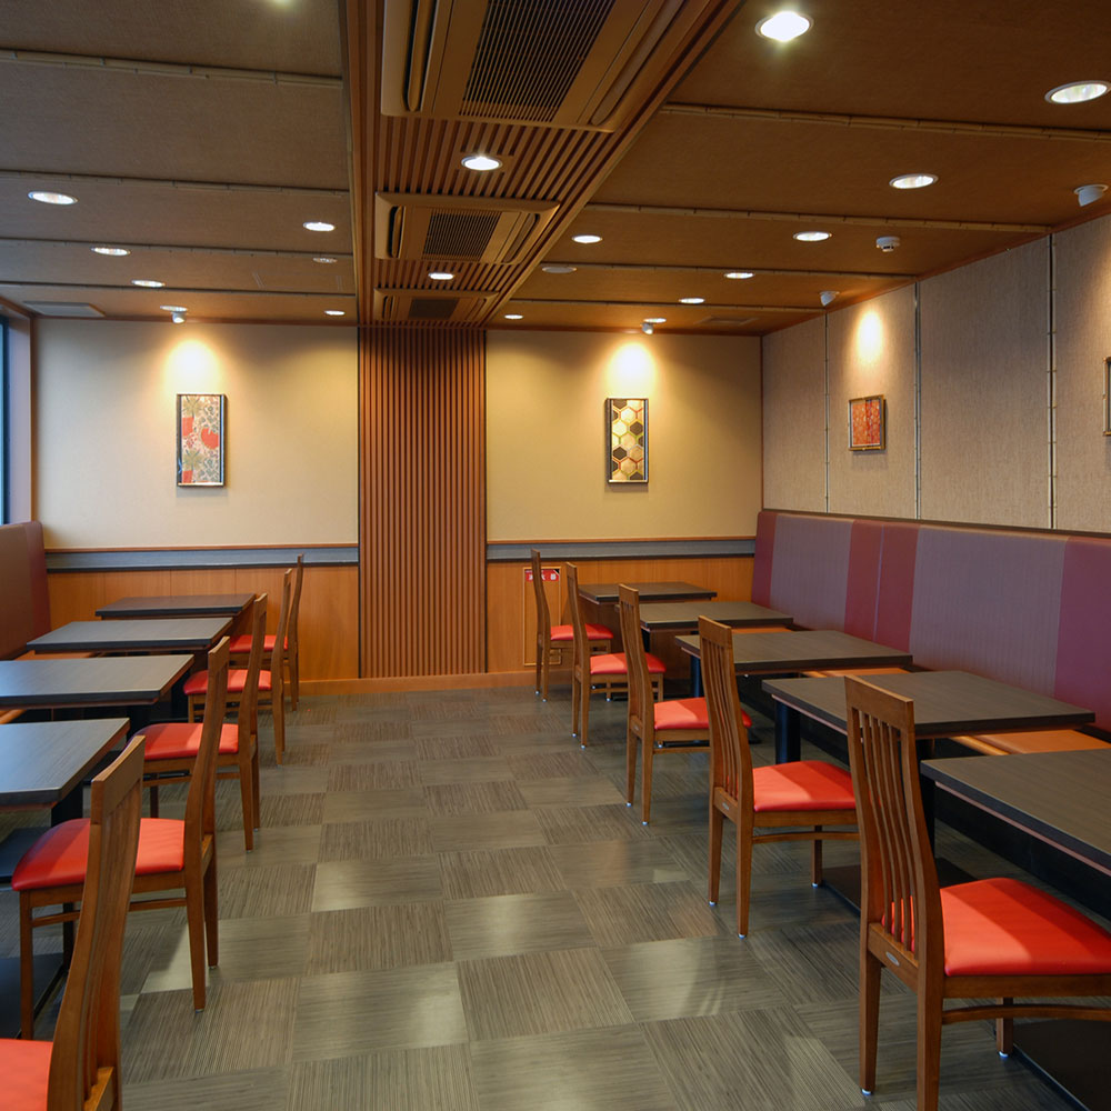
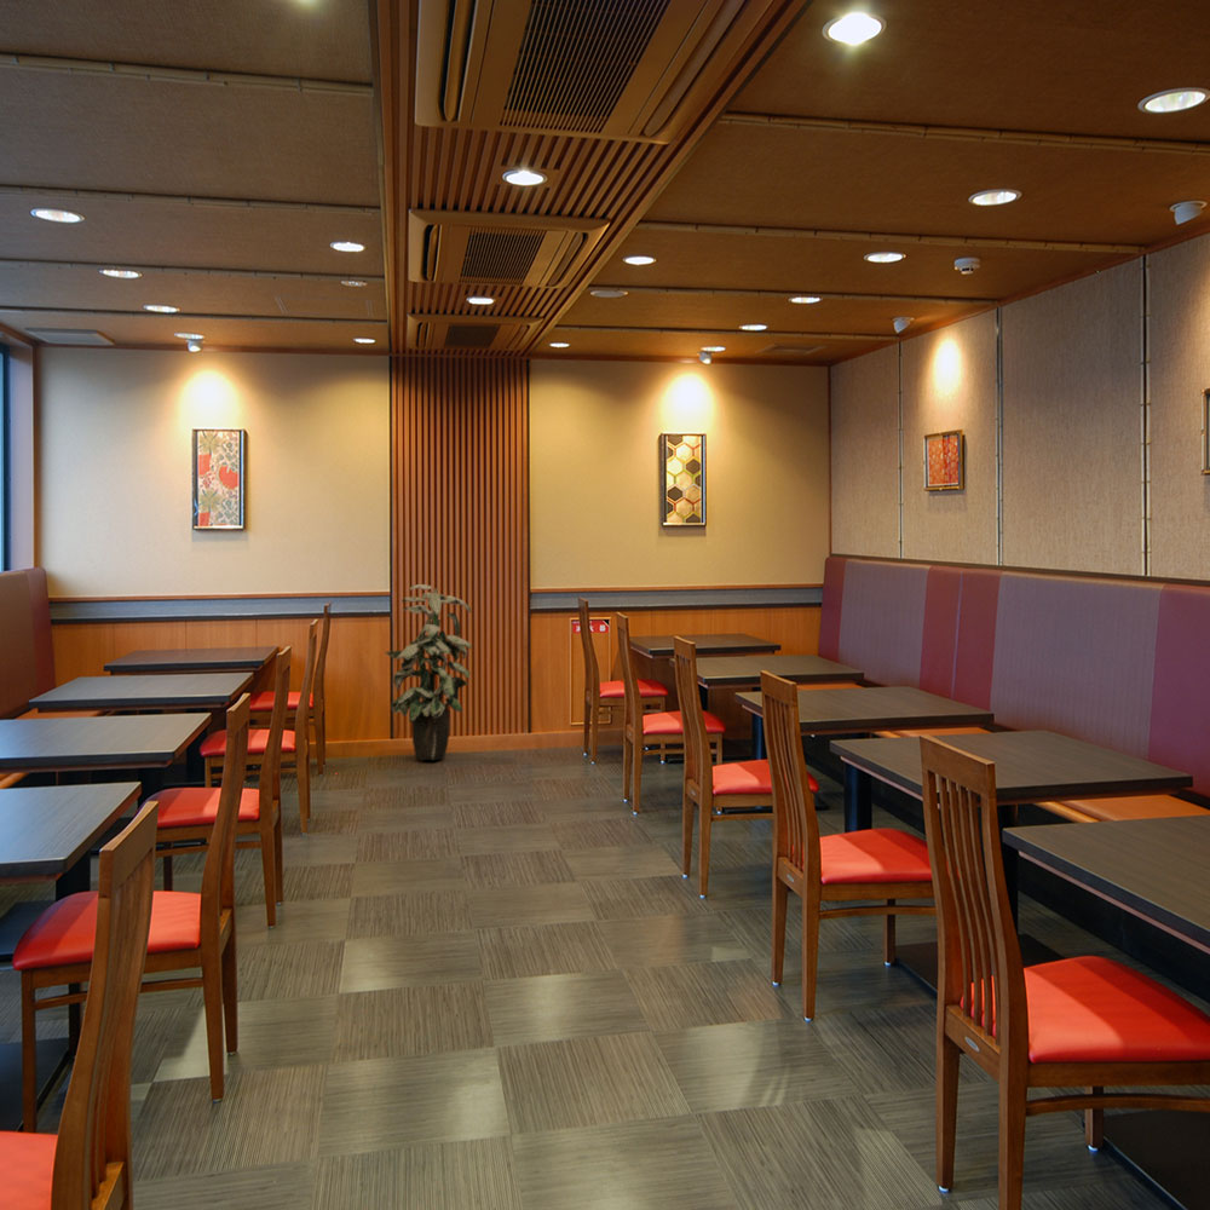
+ indoor plant (428, 672)
